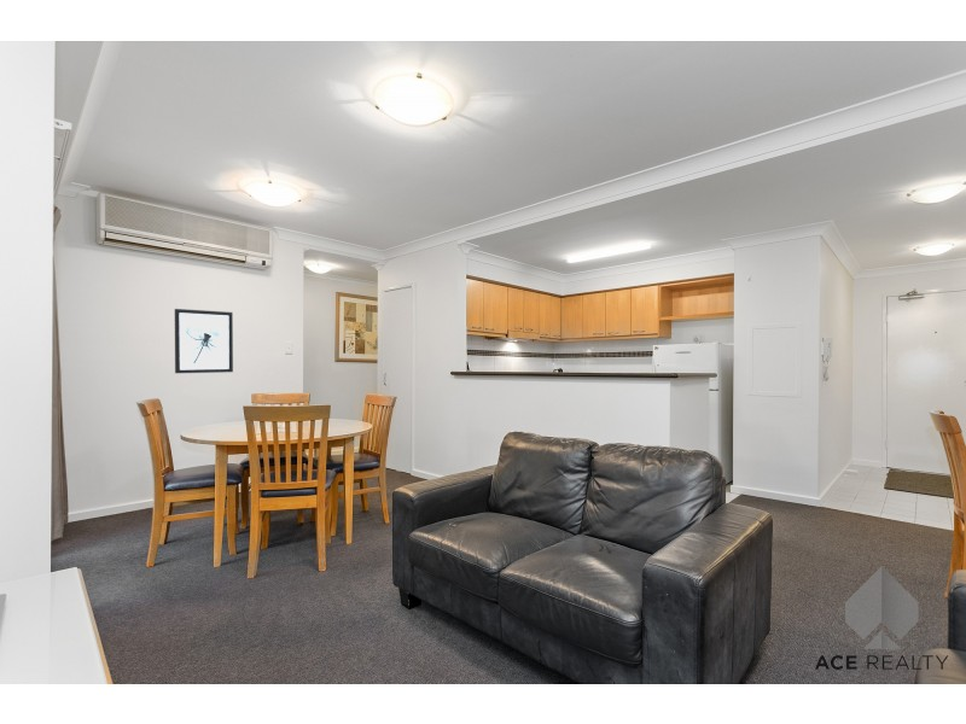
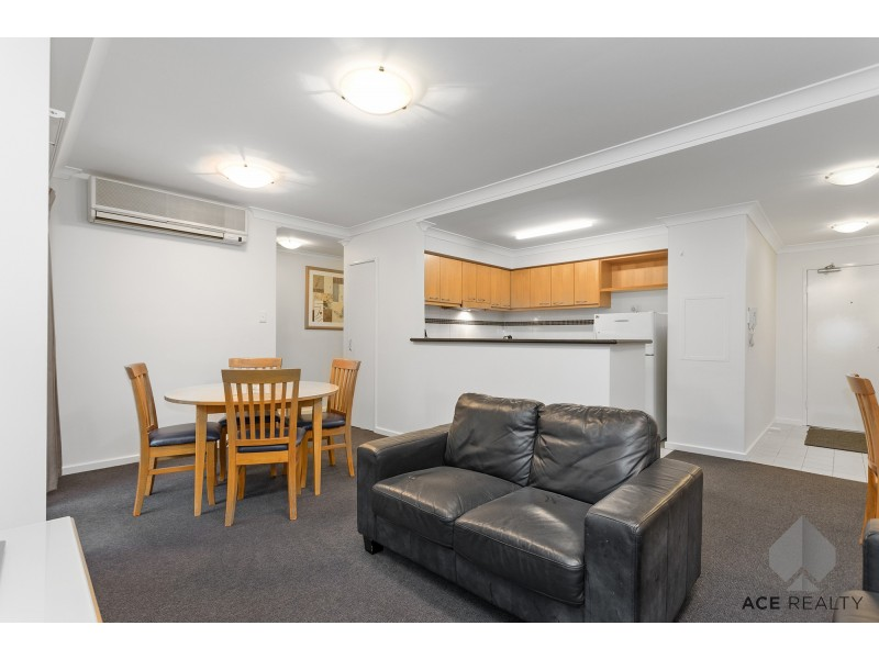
- wall art (204, 341)
